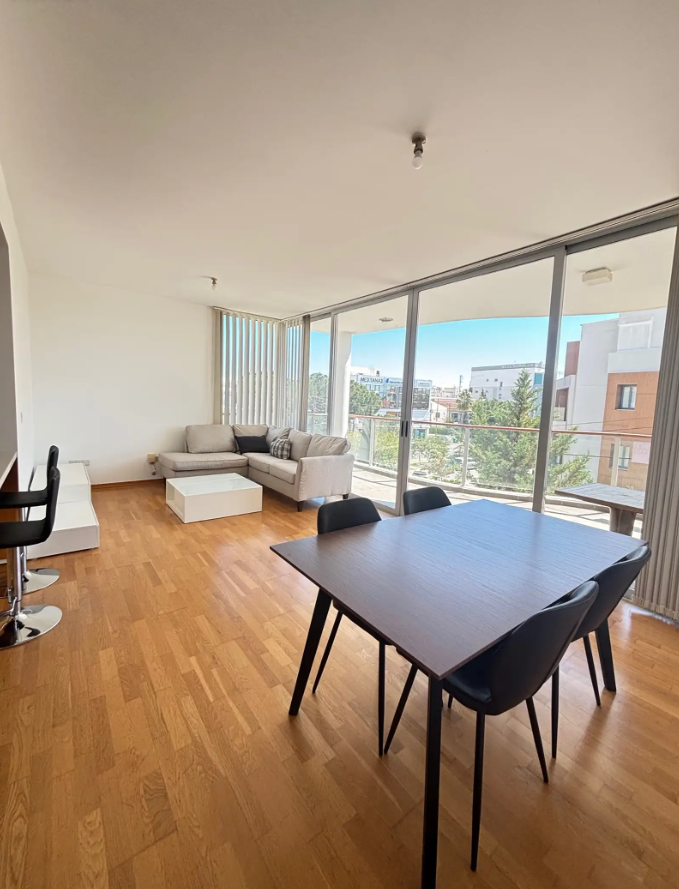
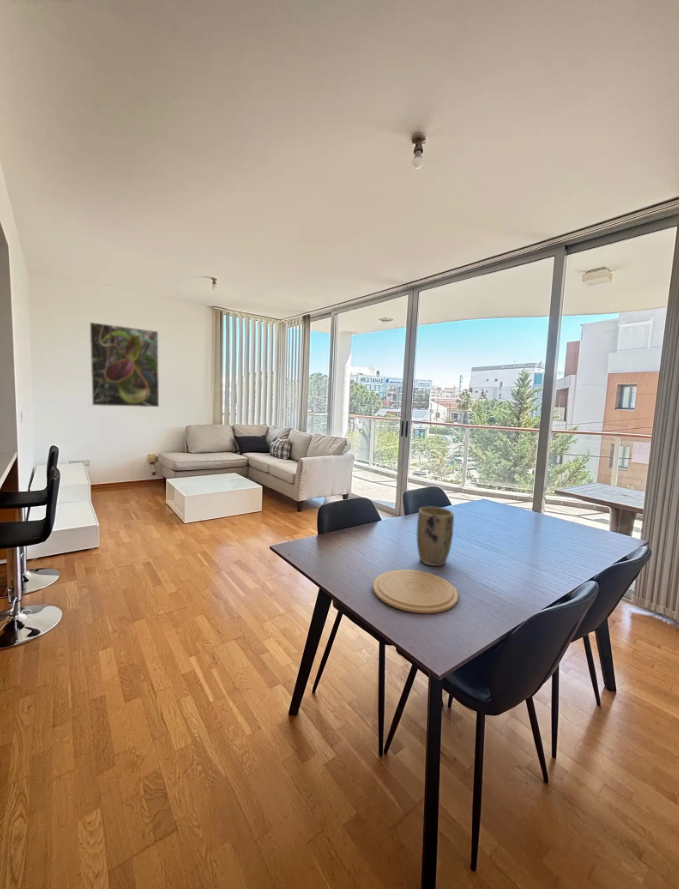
+ plant pot (434, 536)
+ plate (414, 588)
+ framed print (126, 367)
